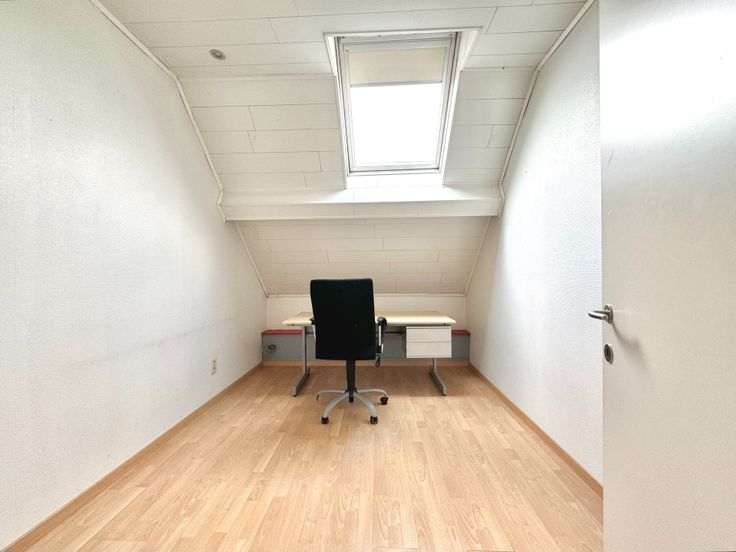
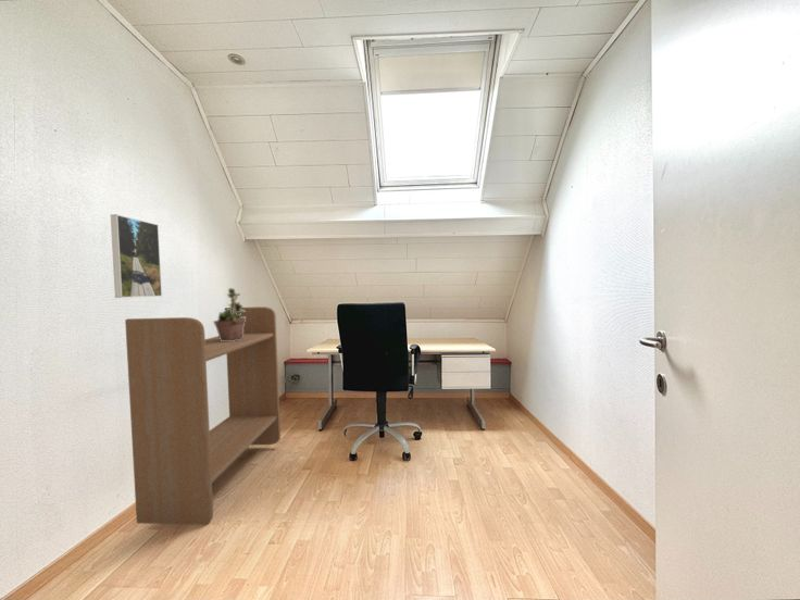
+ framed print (138, 258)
+ bookshelf (228, 395)
+ potted plant (228, 311)
